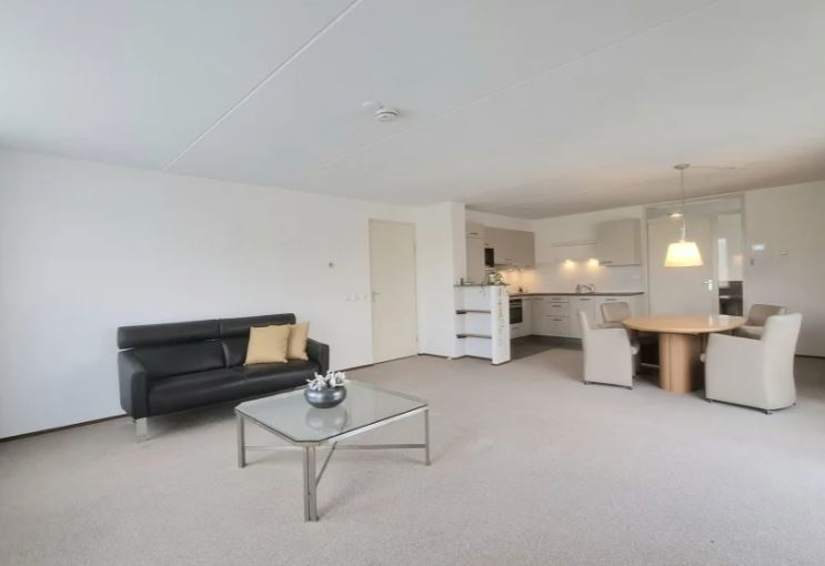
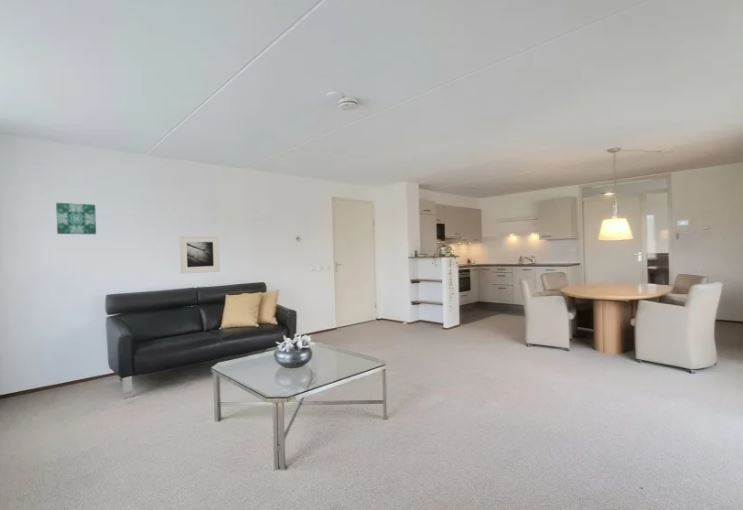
+ wall art (76, 219)
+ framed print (200, 254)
